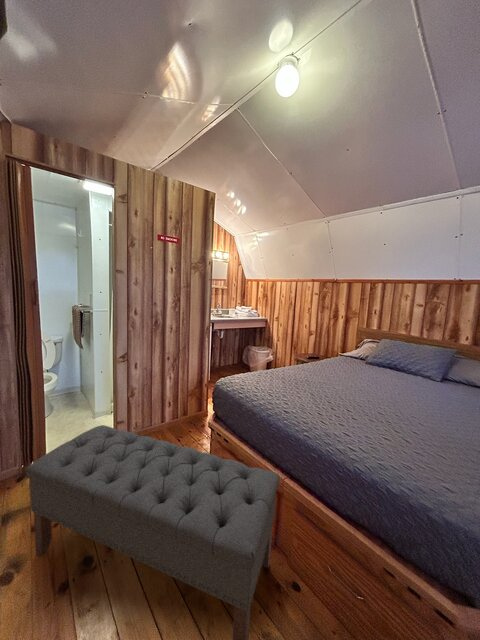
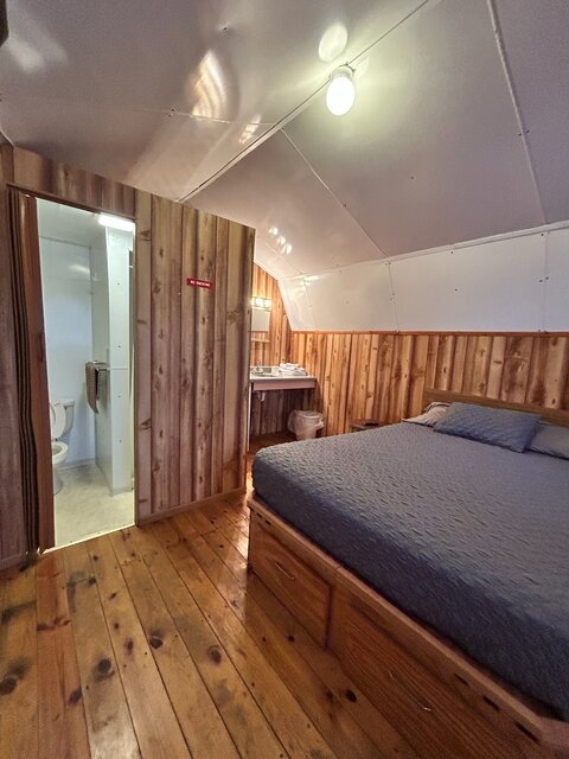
- bench (153, 512)
